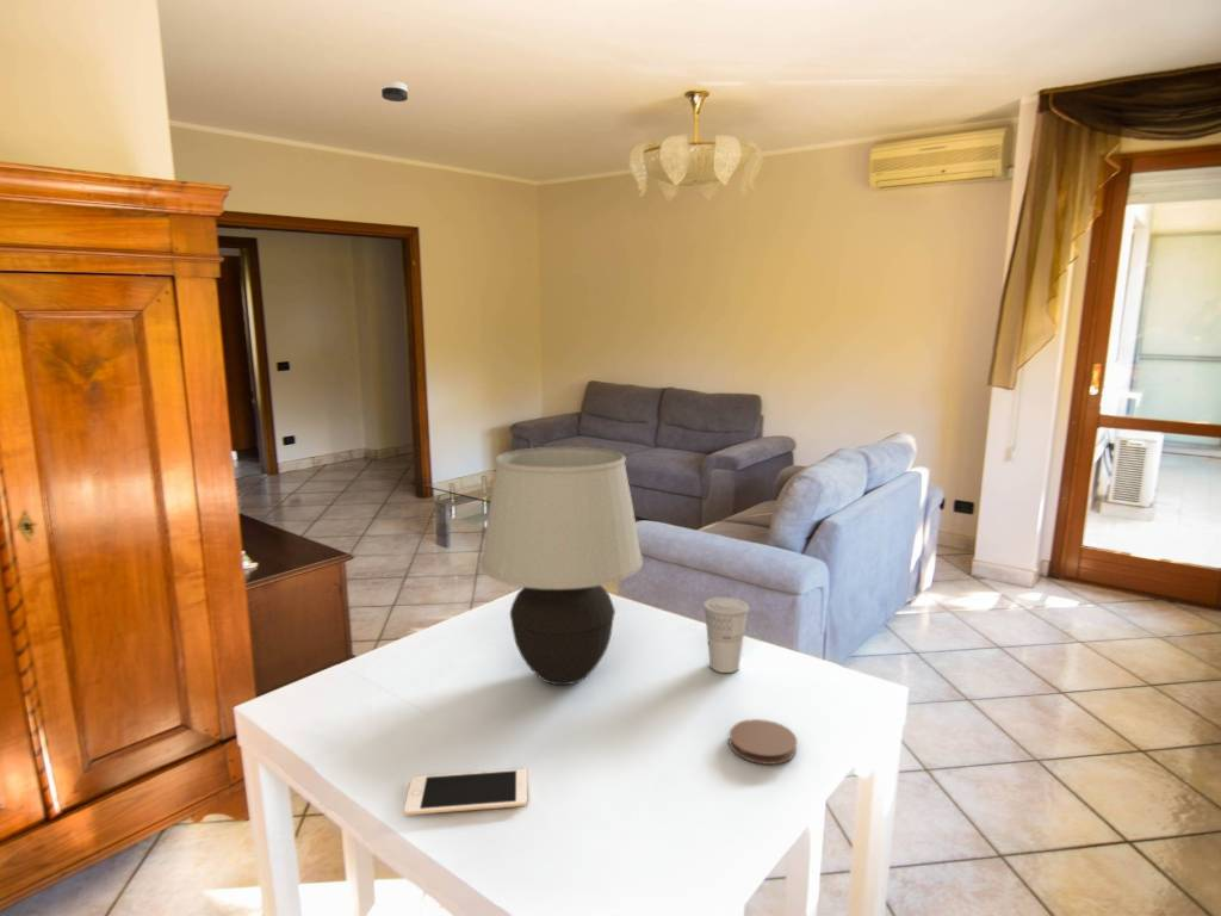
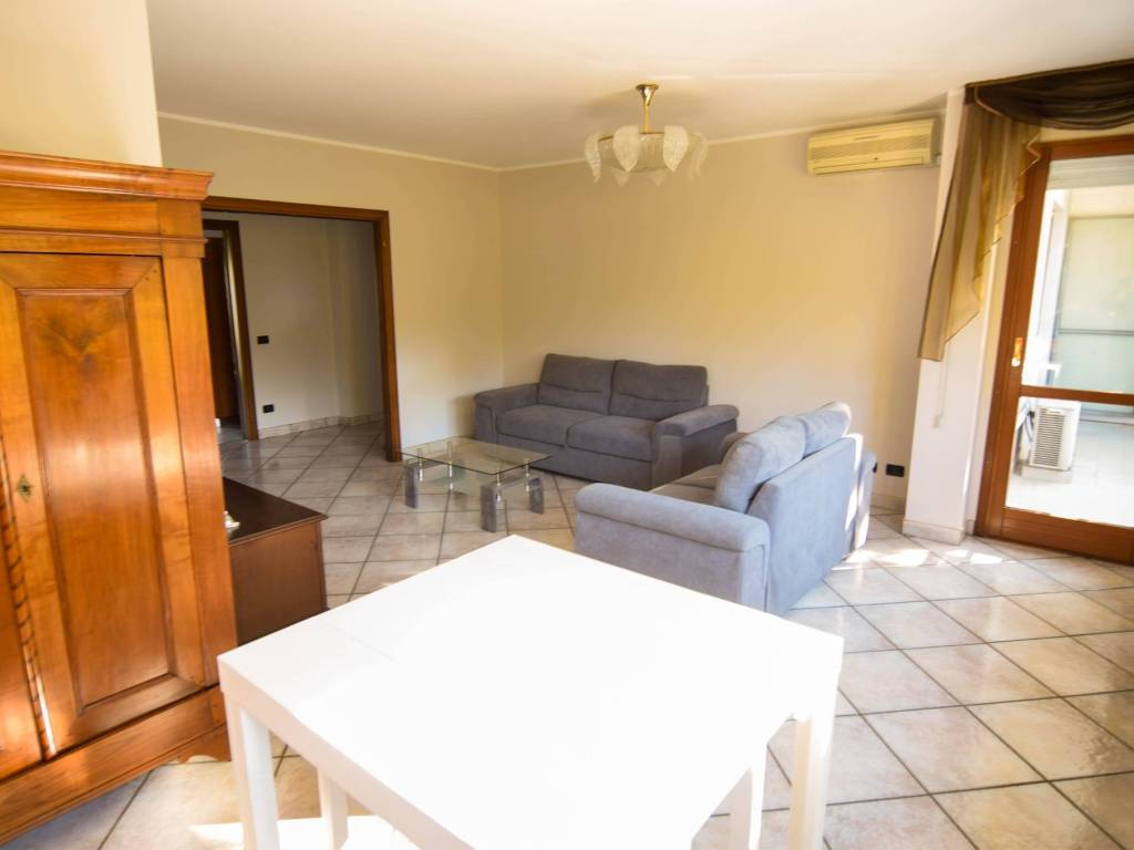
- cup (725, 635)
- coaster (762, 741)
- cell phone (467, 791)
- smoke detector (393, 91)
- table lamp (562, 569)
